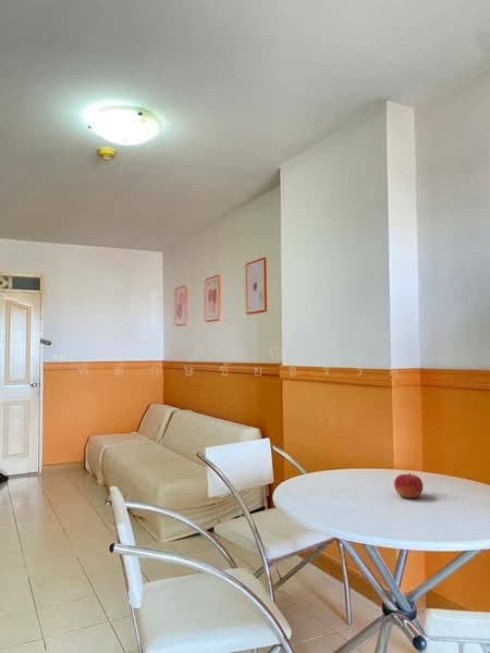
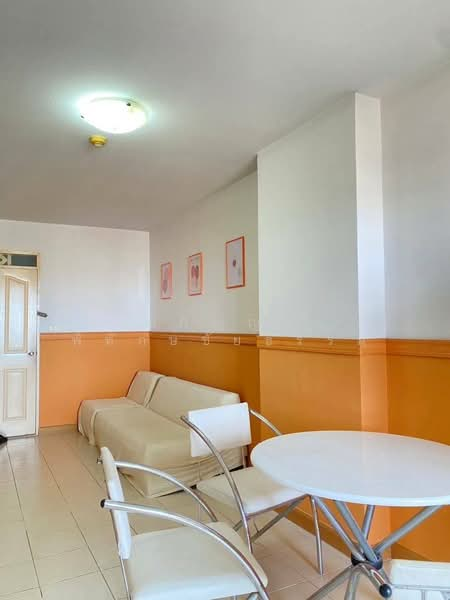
- fruit (408, 484)
